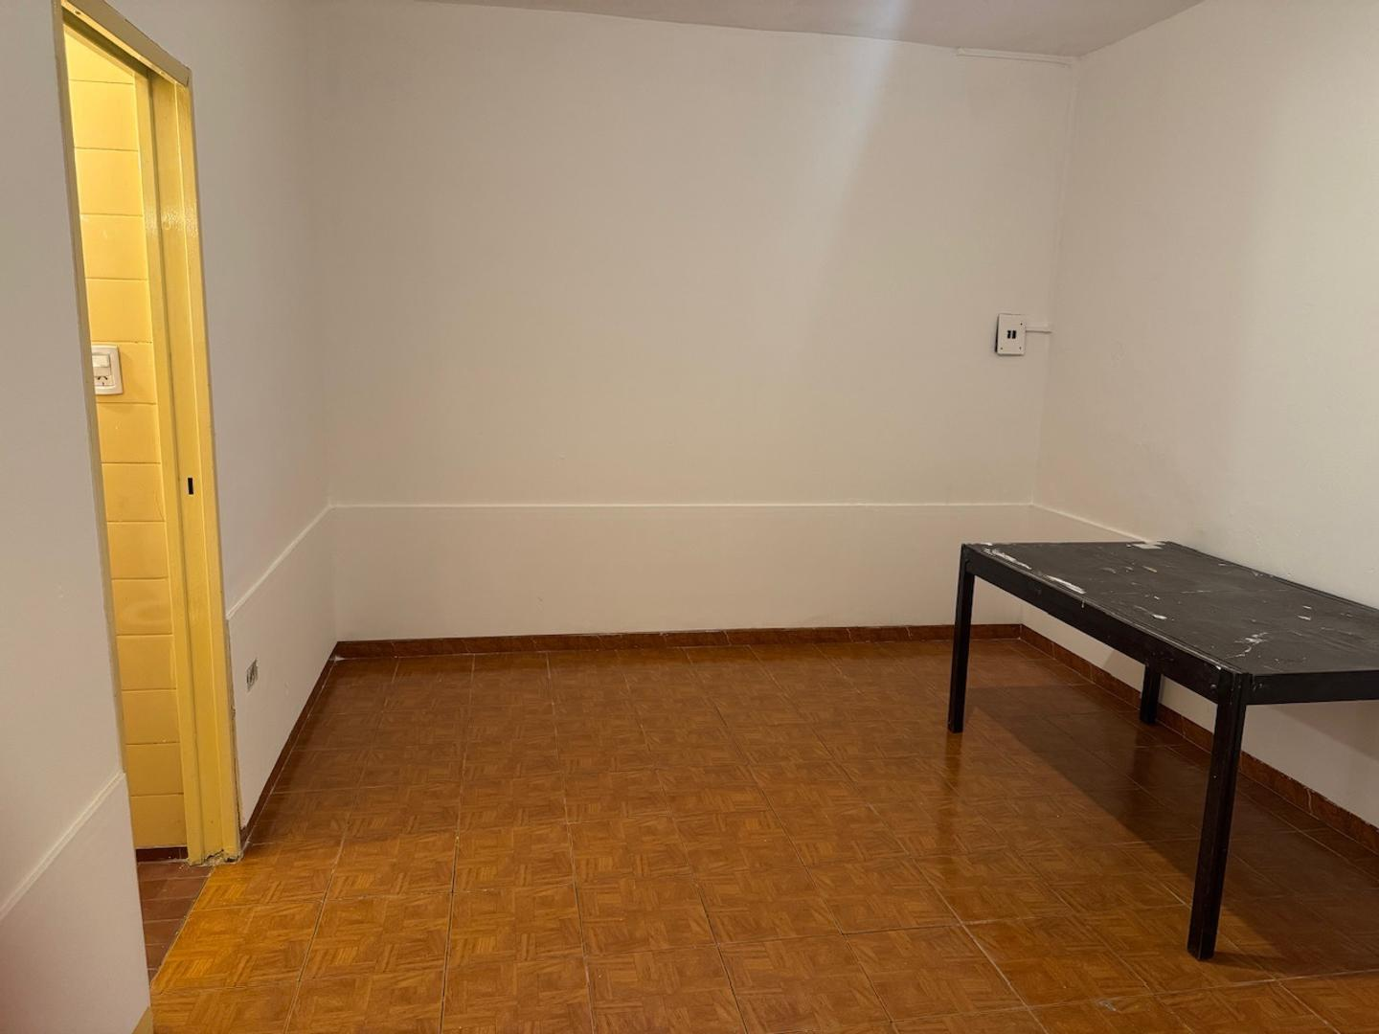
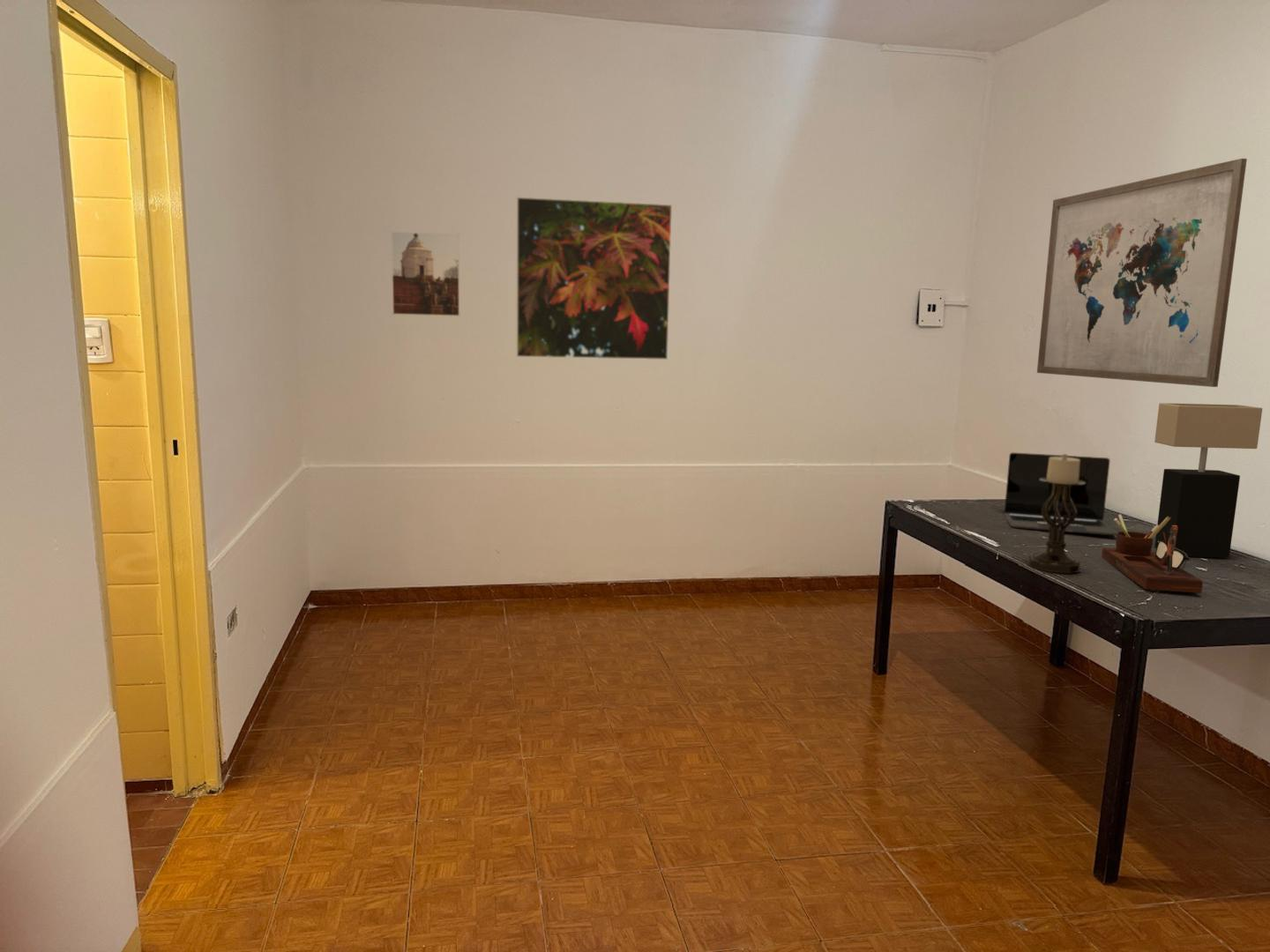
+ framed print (594, 280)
+ table lamp (1200, 480)
+ wall art (1125, 282)
+ desk organizer (1150, 544)
+ candle holder (1059, 510)
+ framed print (425, 274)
+ laptop (1061, 492)
